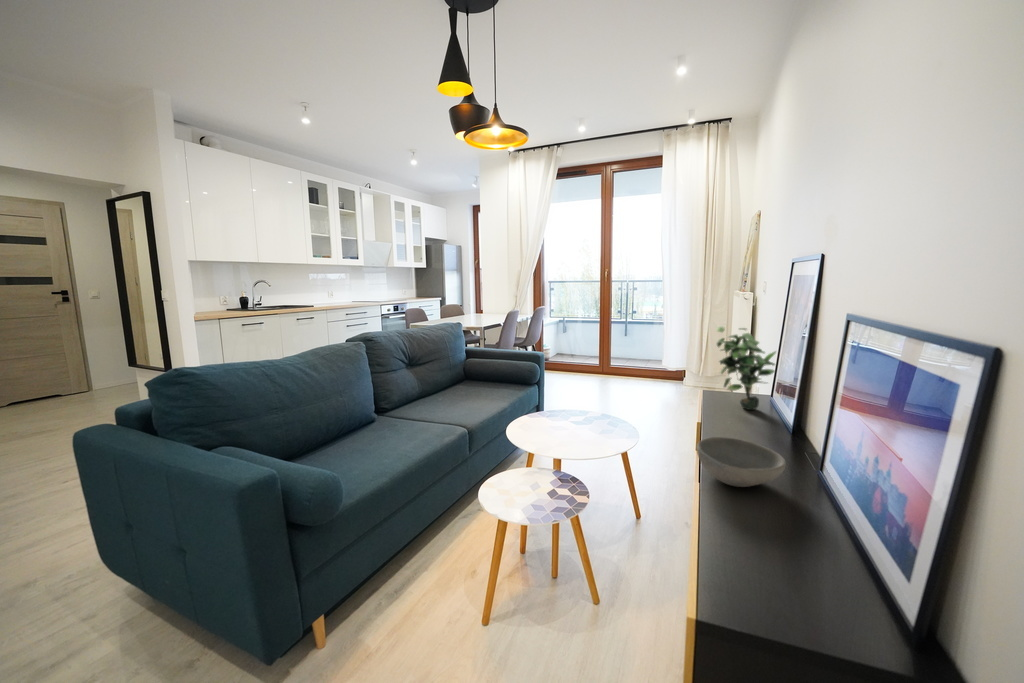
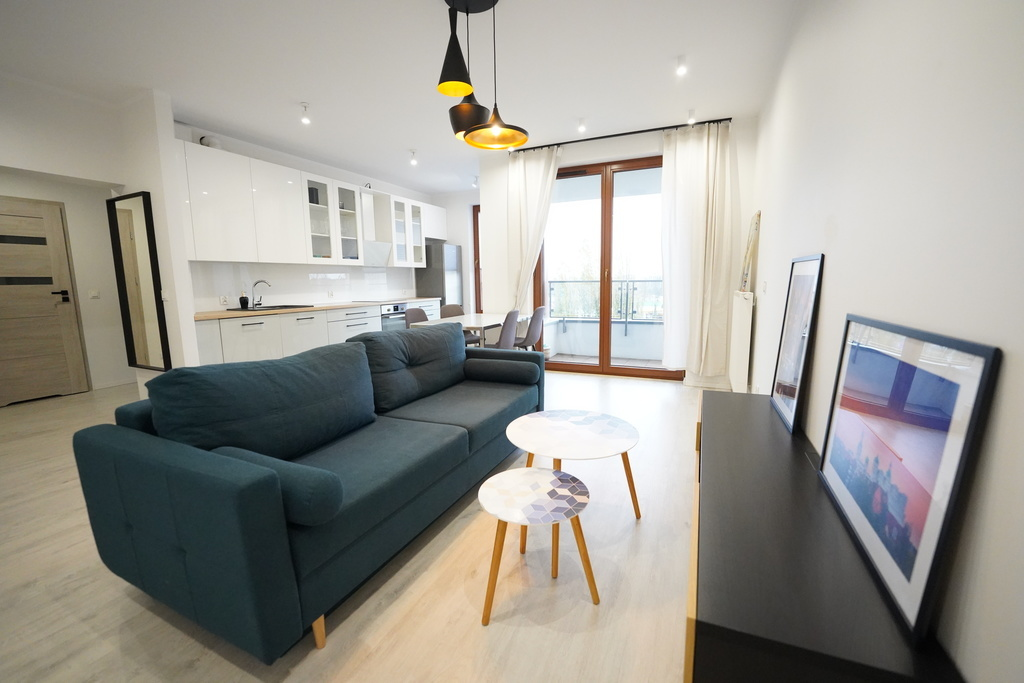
- bowl (738, 466)
- potted plant (741, 368)
